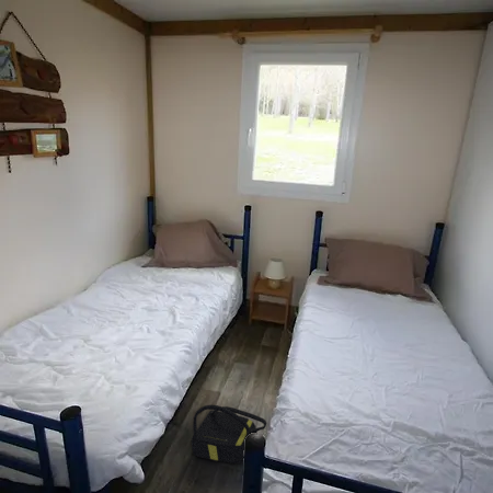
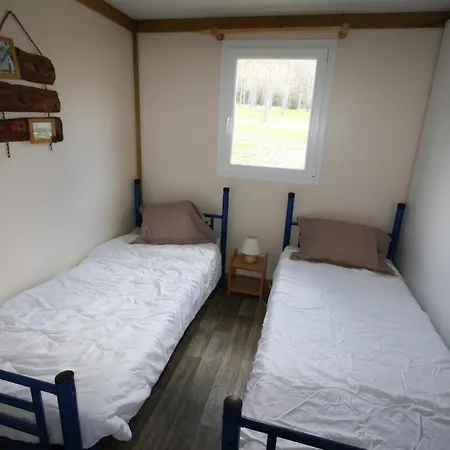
- backpack (231, 428)
